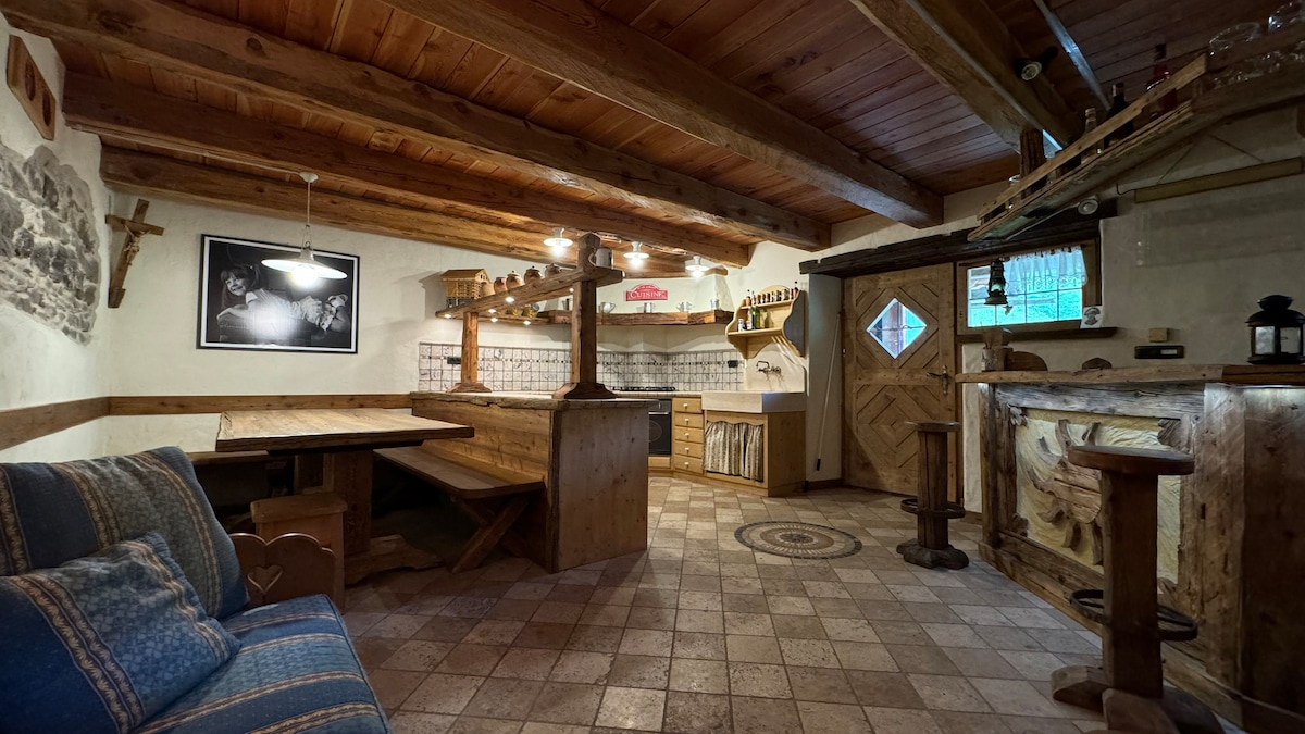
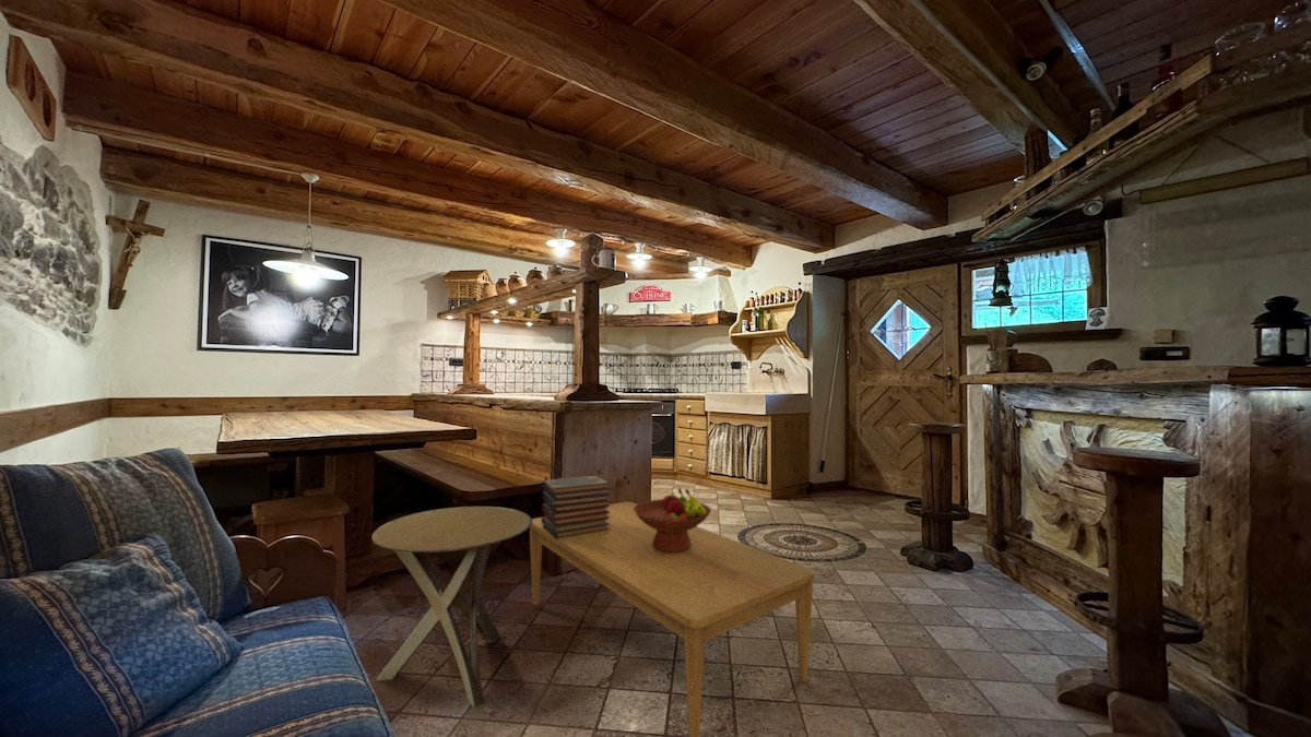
+ book stack (575, 504)
+ coffee table (650, 590)
+ side table (456, 596)
+ fruit bowl (672, 520)
